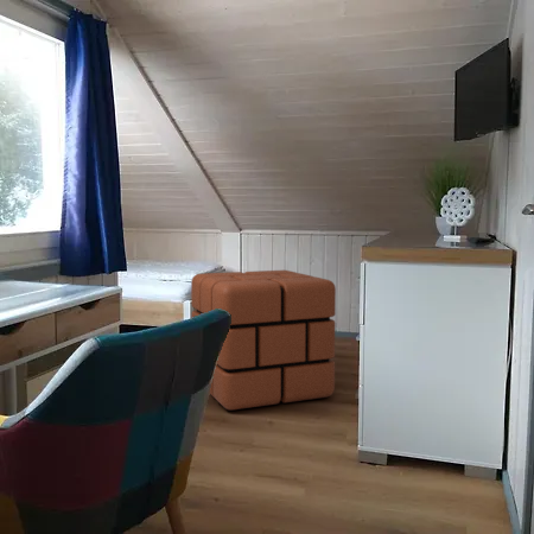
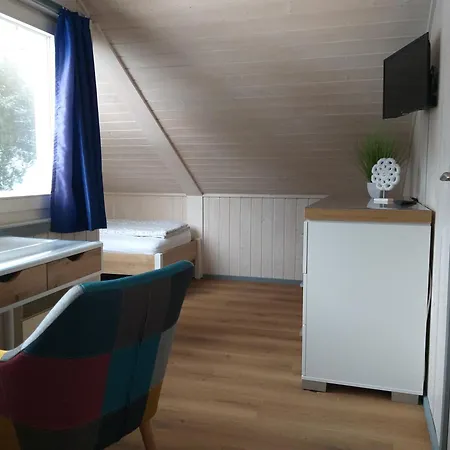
- pouf (260, 332)
